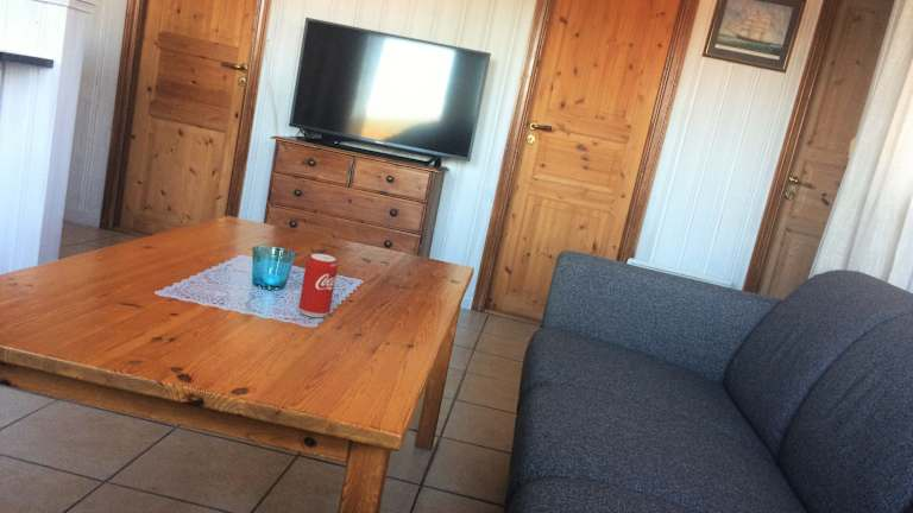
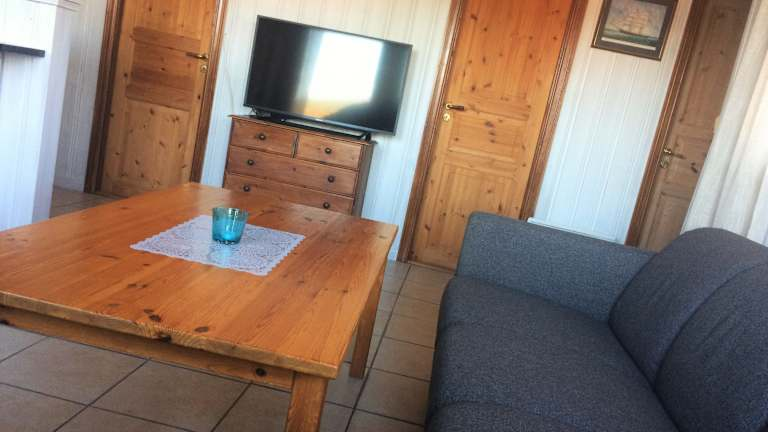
- beverage can (317, 285)
